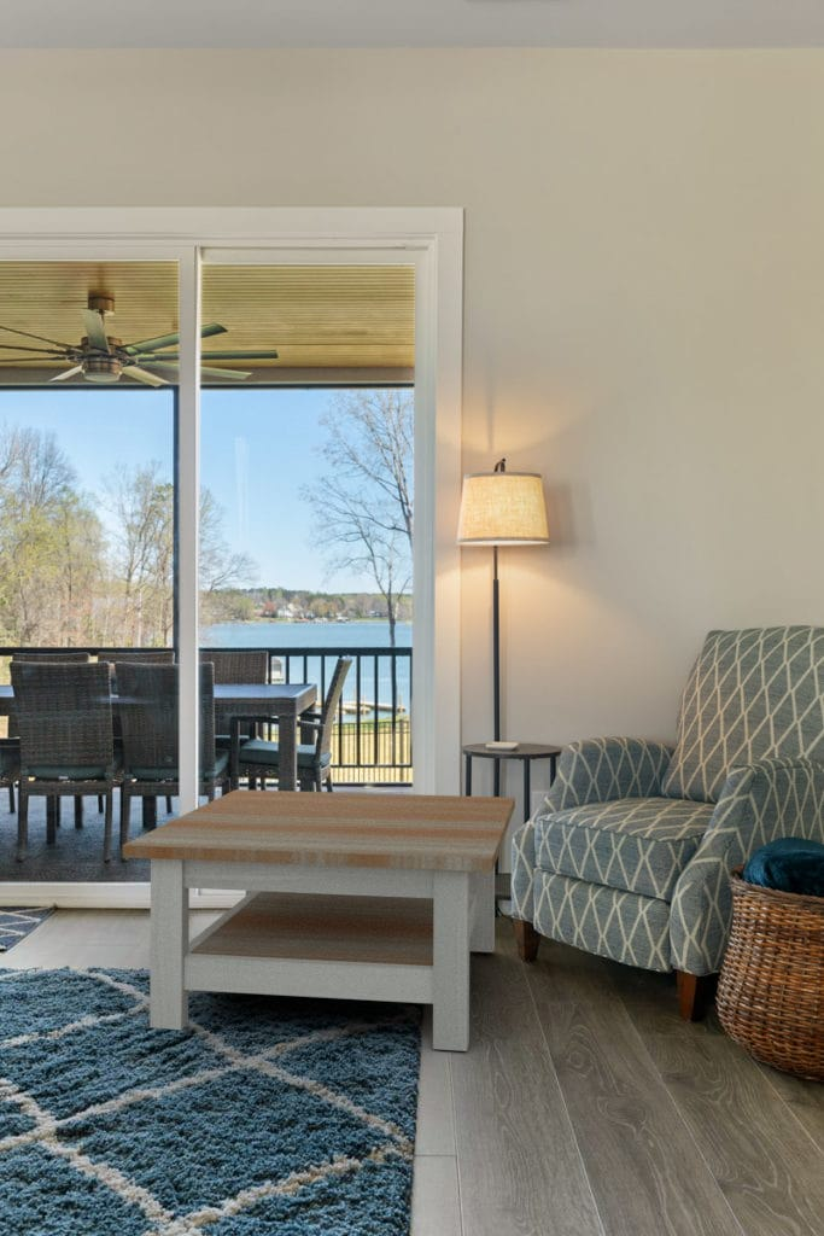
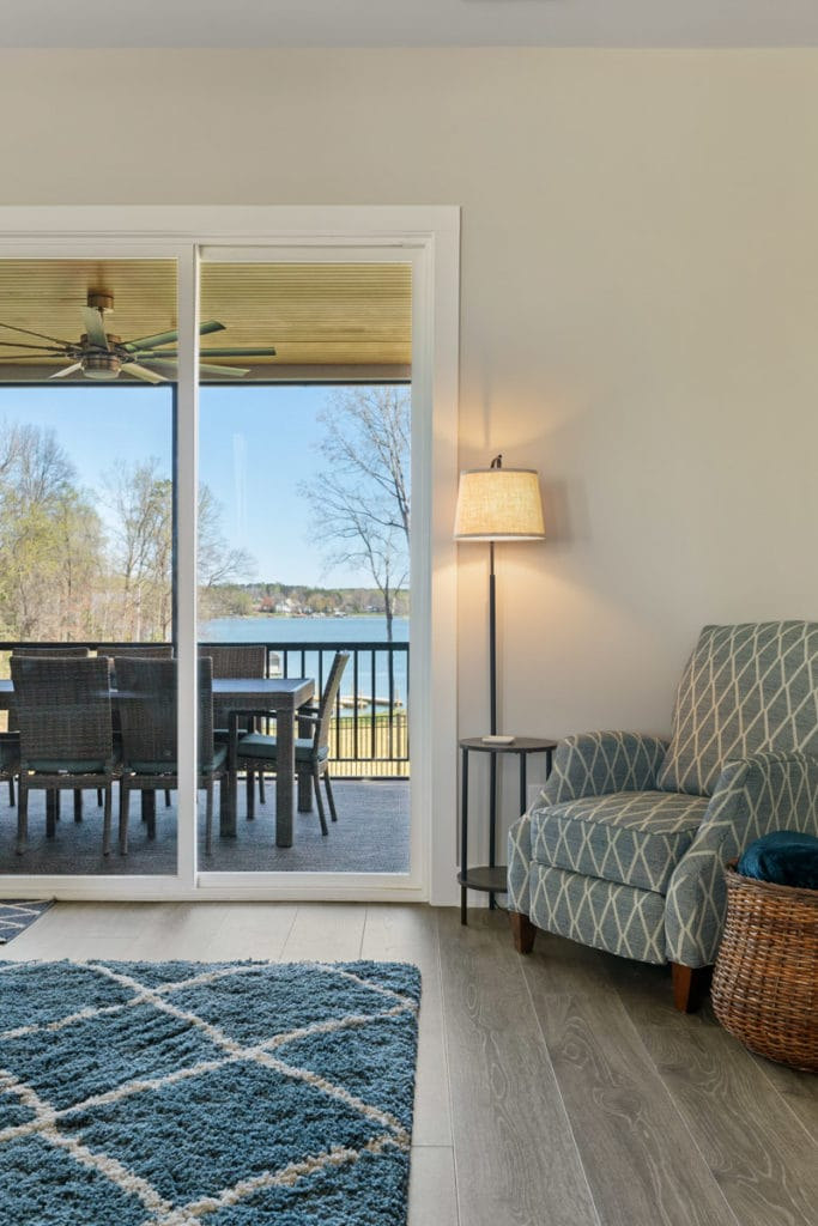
- coffee table (341, 900)
